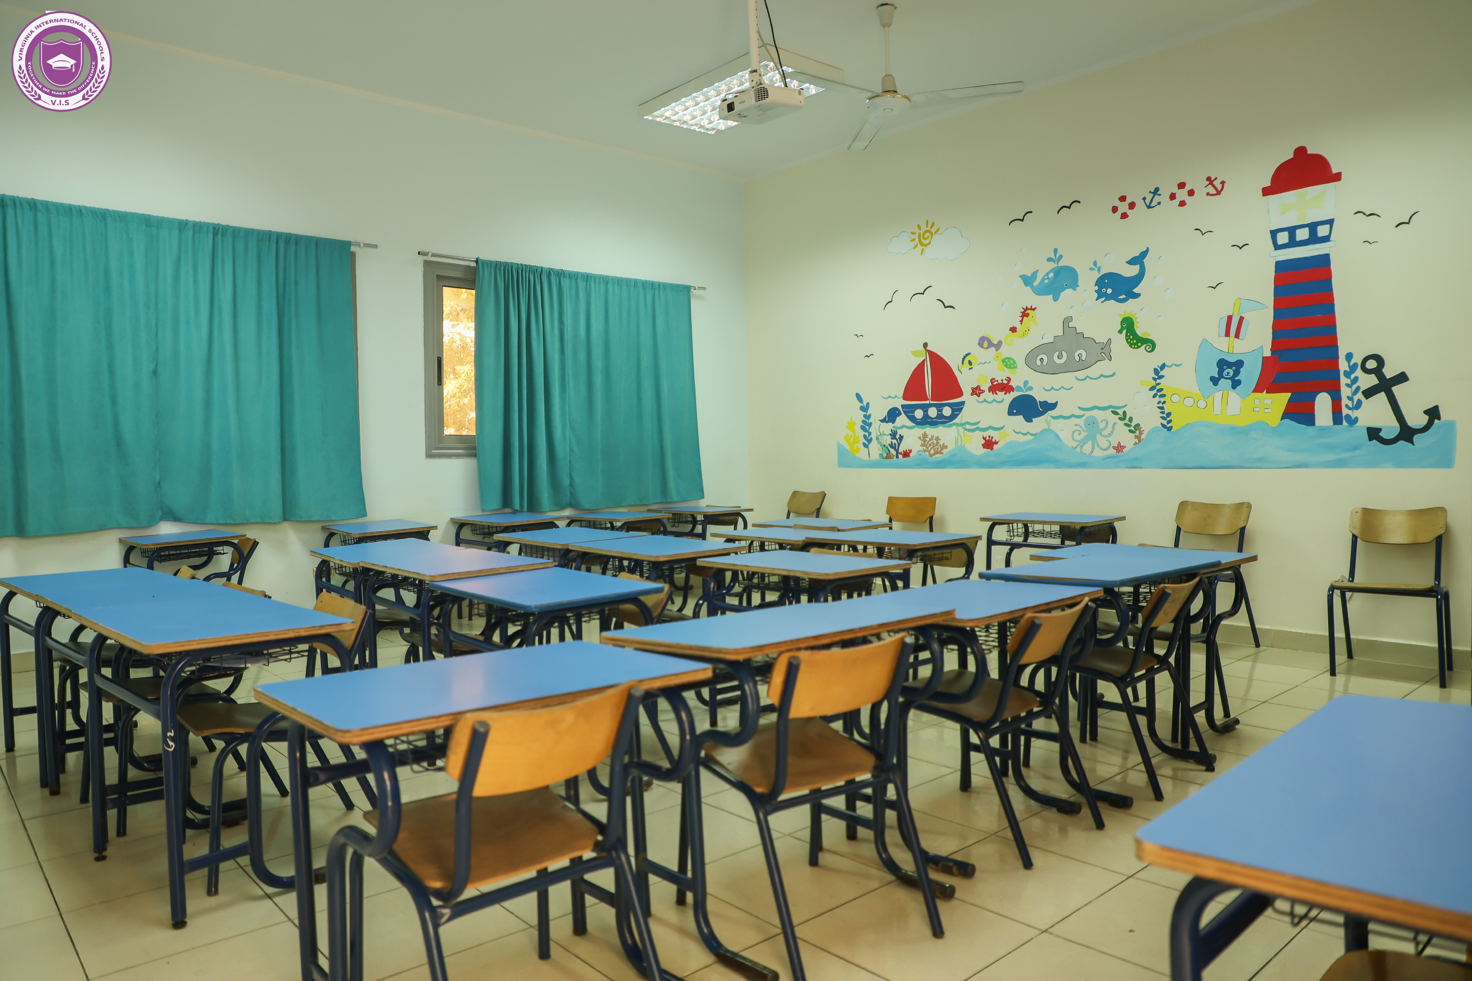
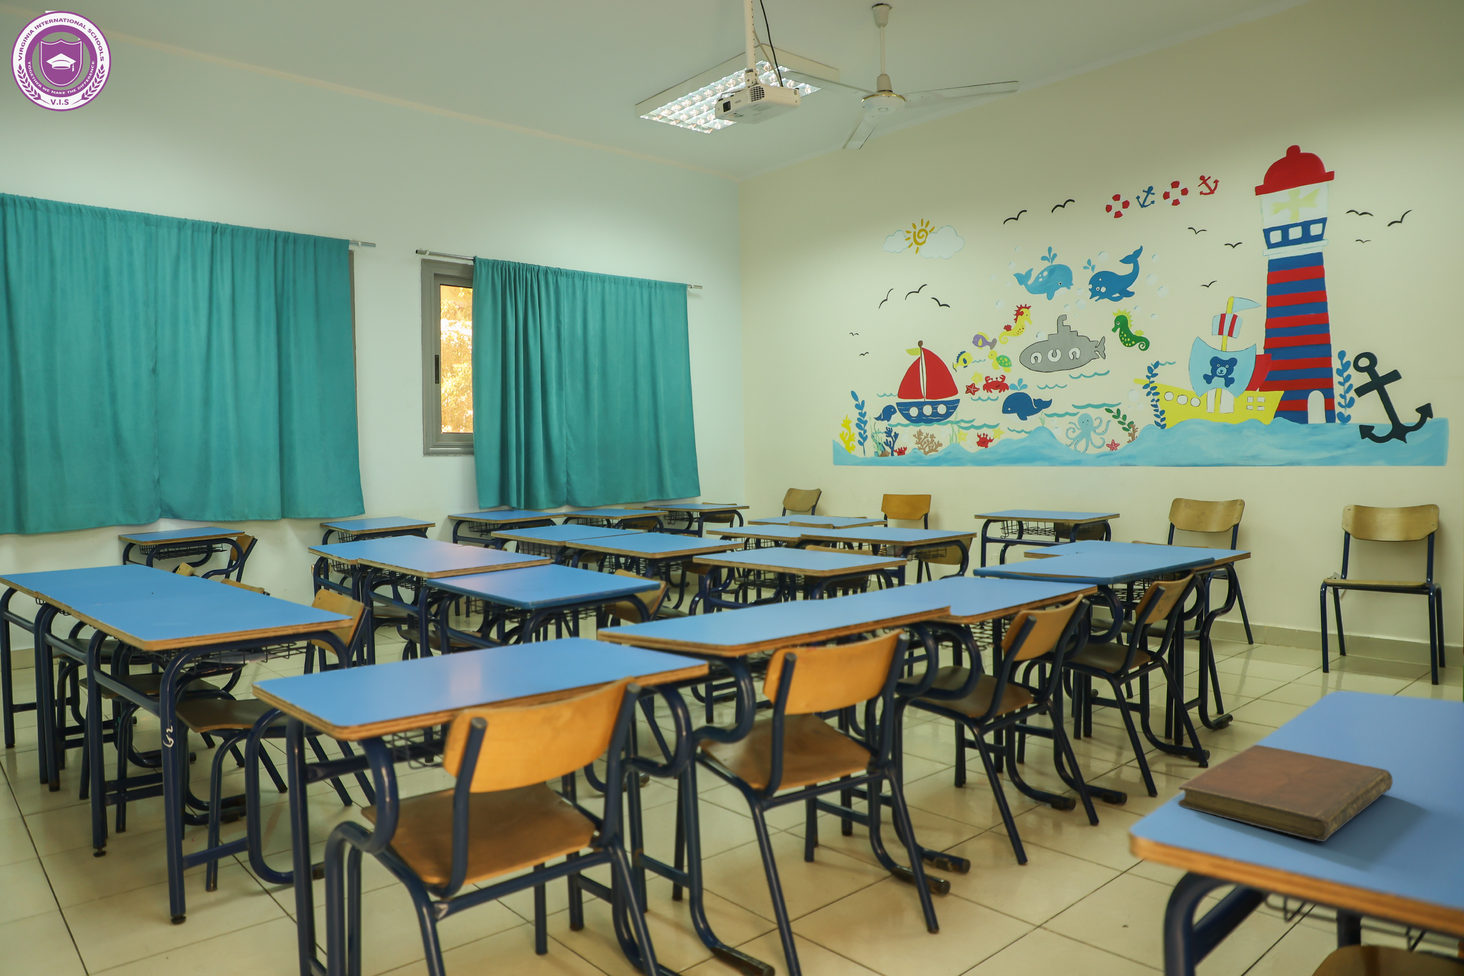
+ notebook (1286, 788)
